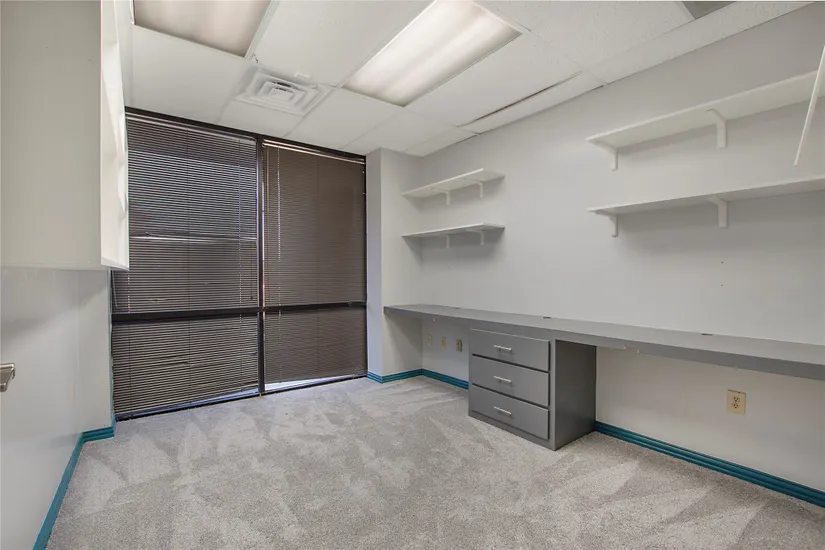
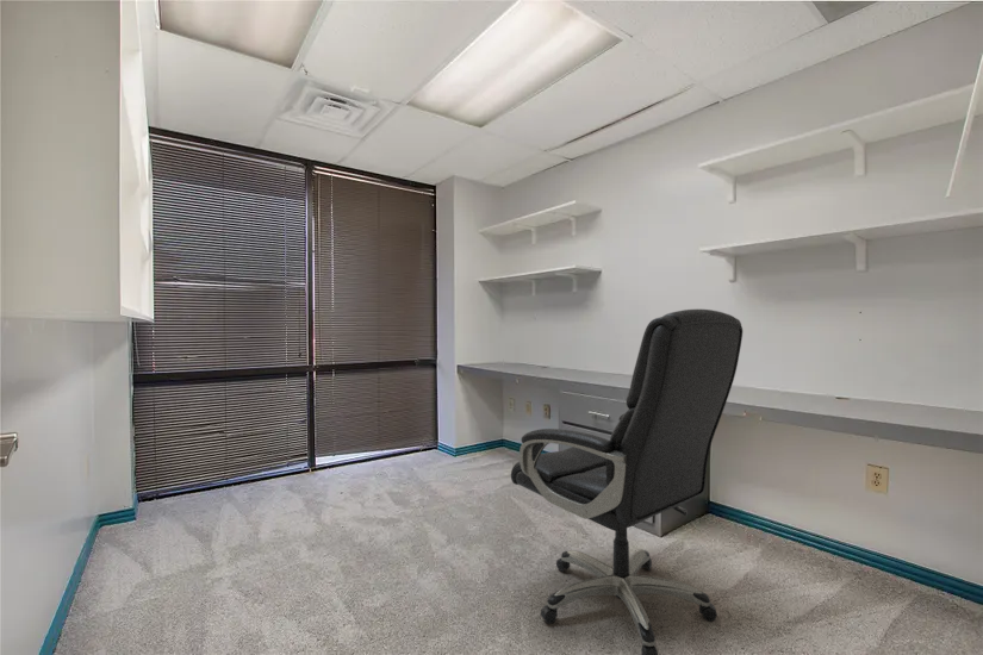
+ chair (620, 457)
